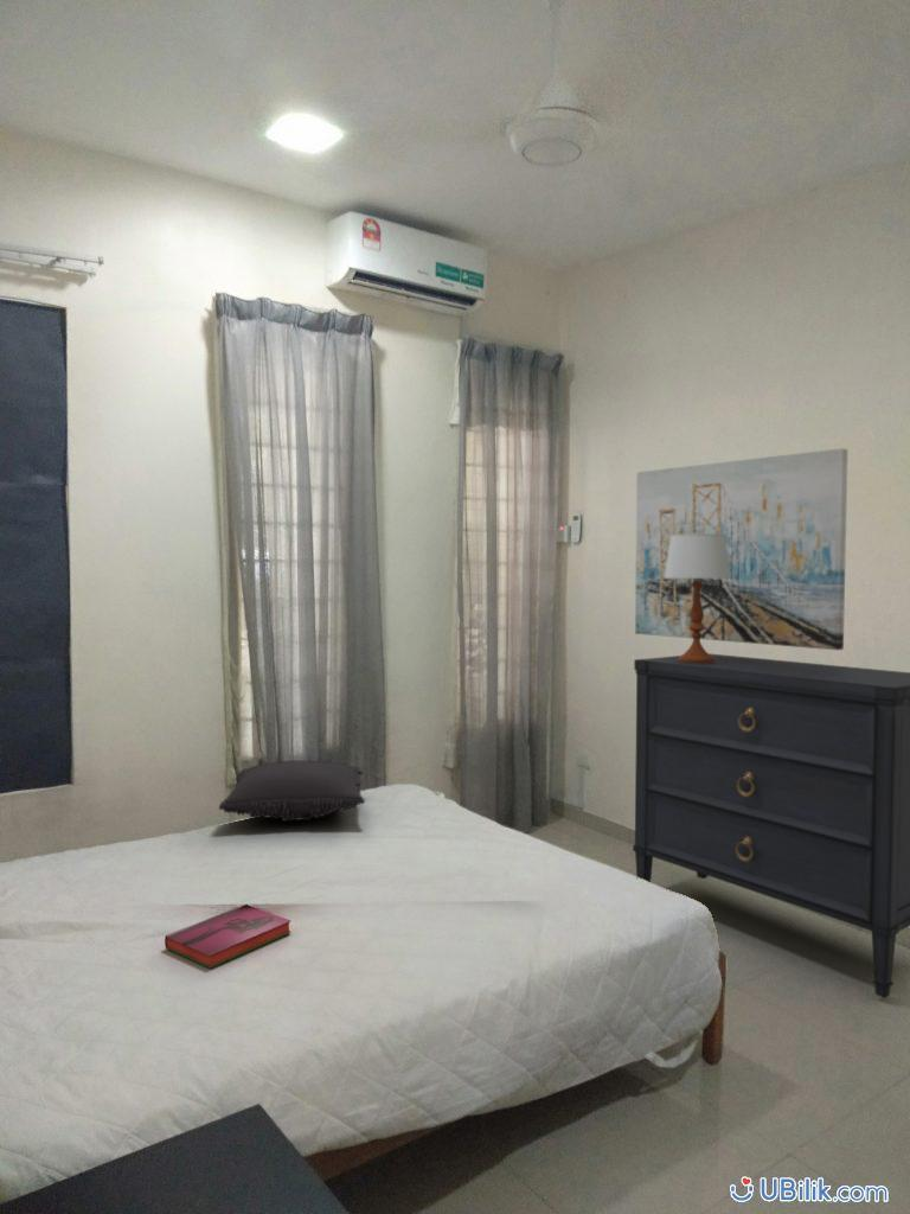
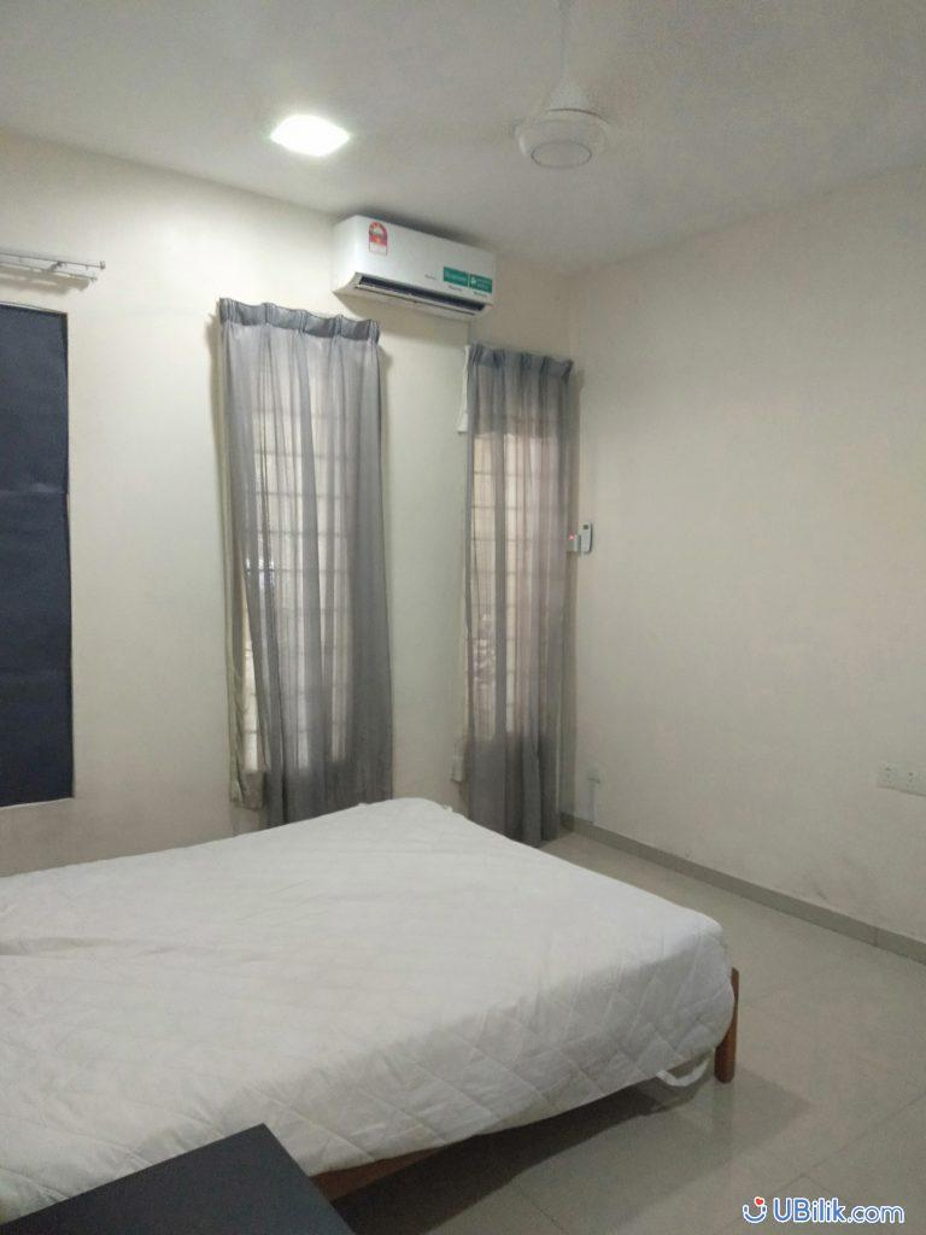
- hardback book (229, 933)
- pillow (296, 788)
- dresser (780, 799)
- wall art (729, 551)
- table lamp (697, 598)
